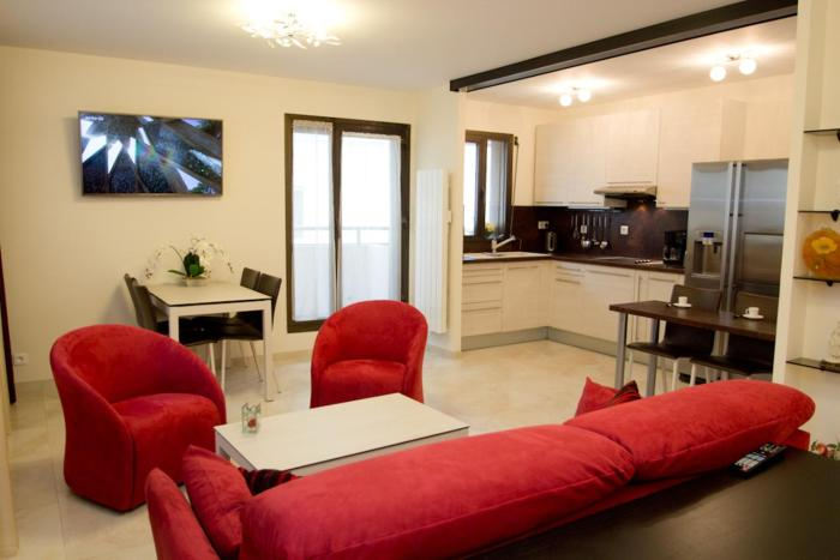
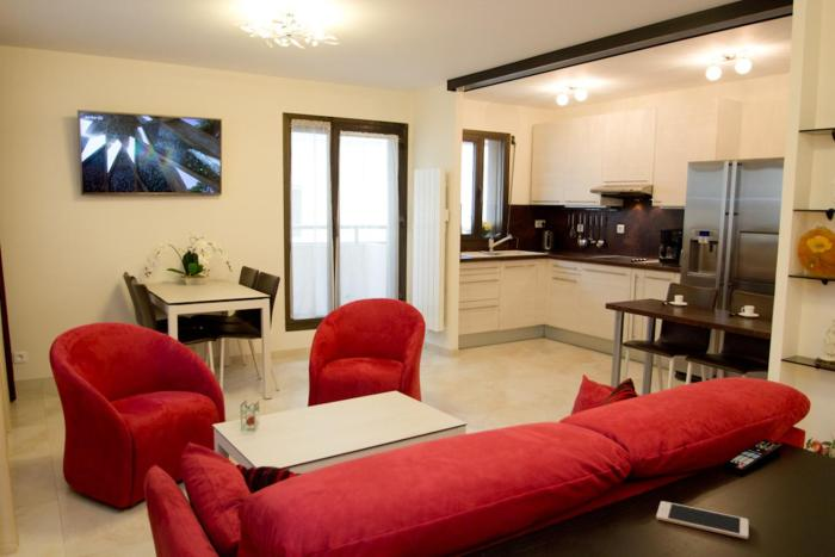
+ cell phone (701, 519)
